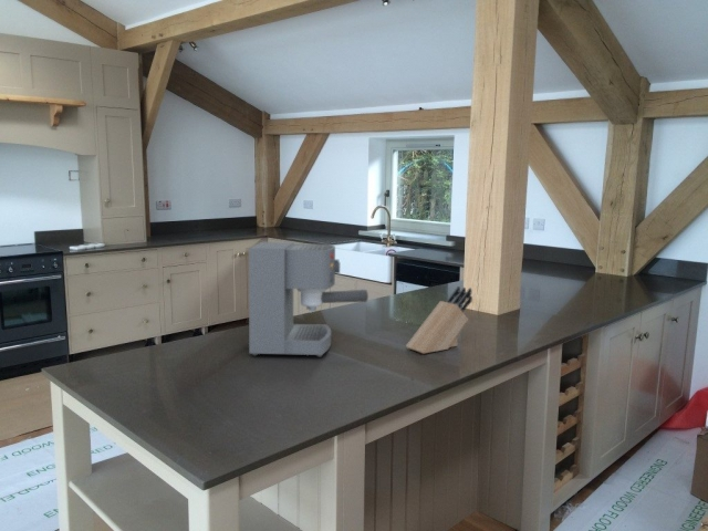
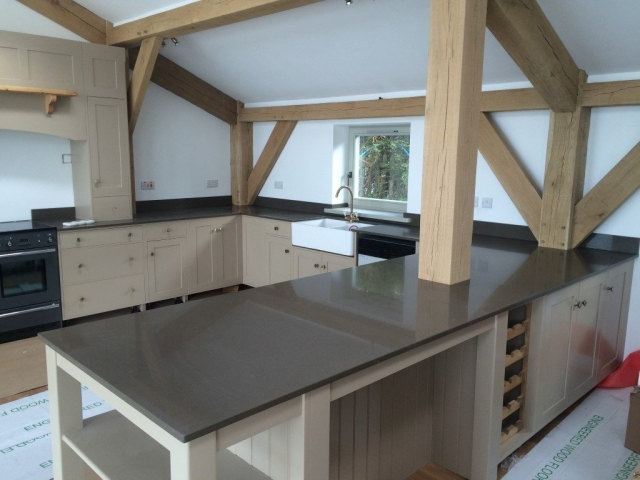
- coffee maker (301, 295)
- knife block (441, 317)
